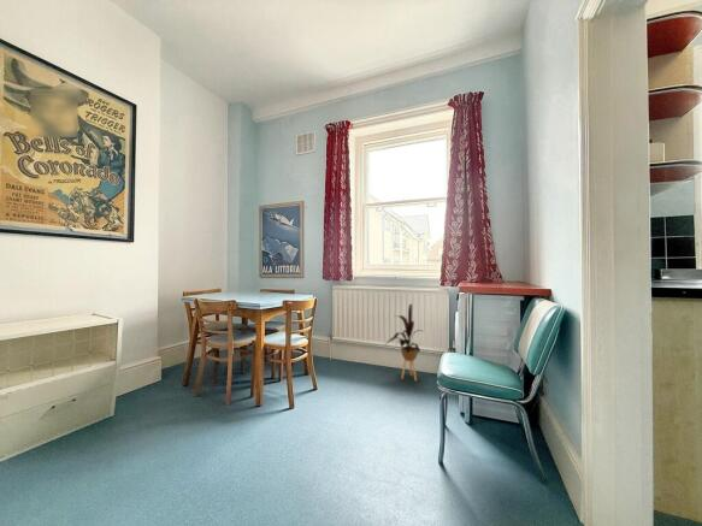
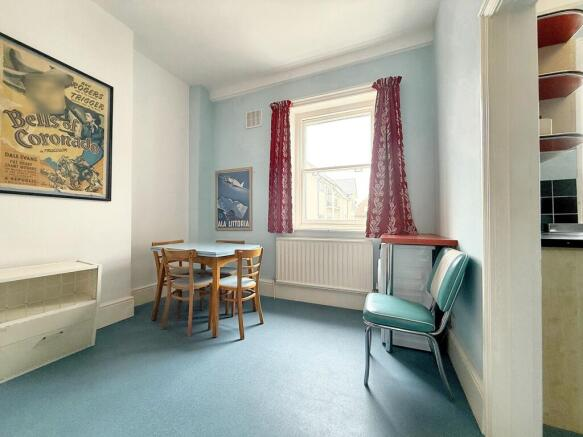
- house plant (405, 339)
